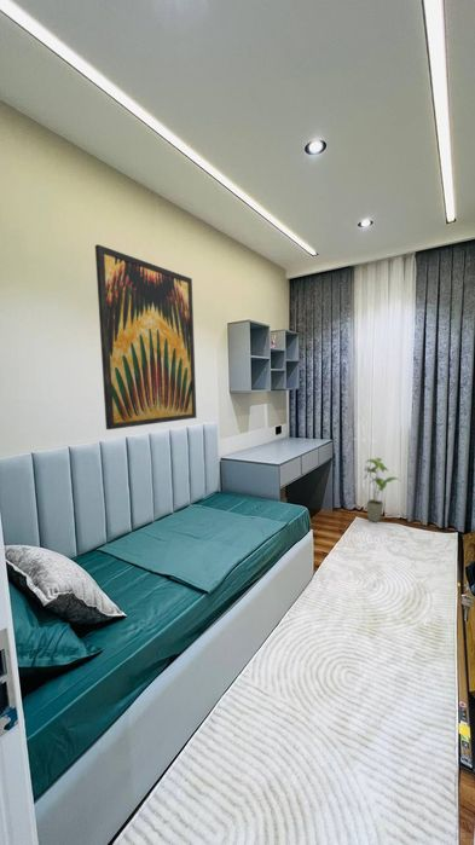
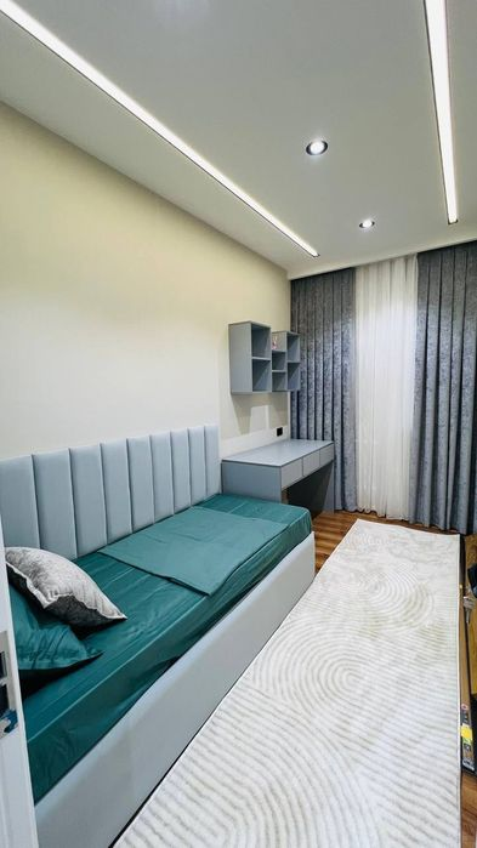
- wall art (153, 345)
- house plant (378, 490)
